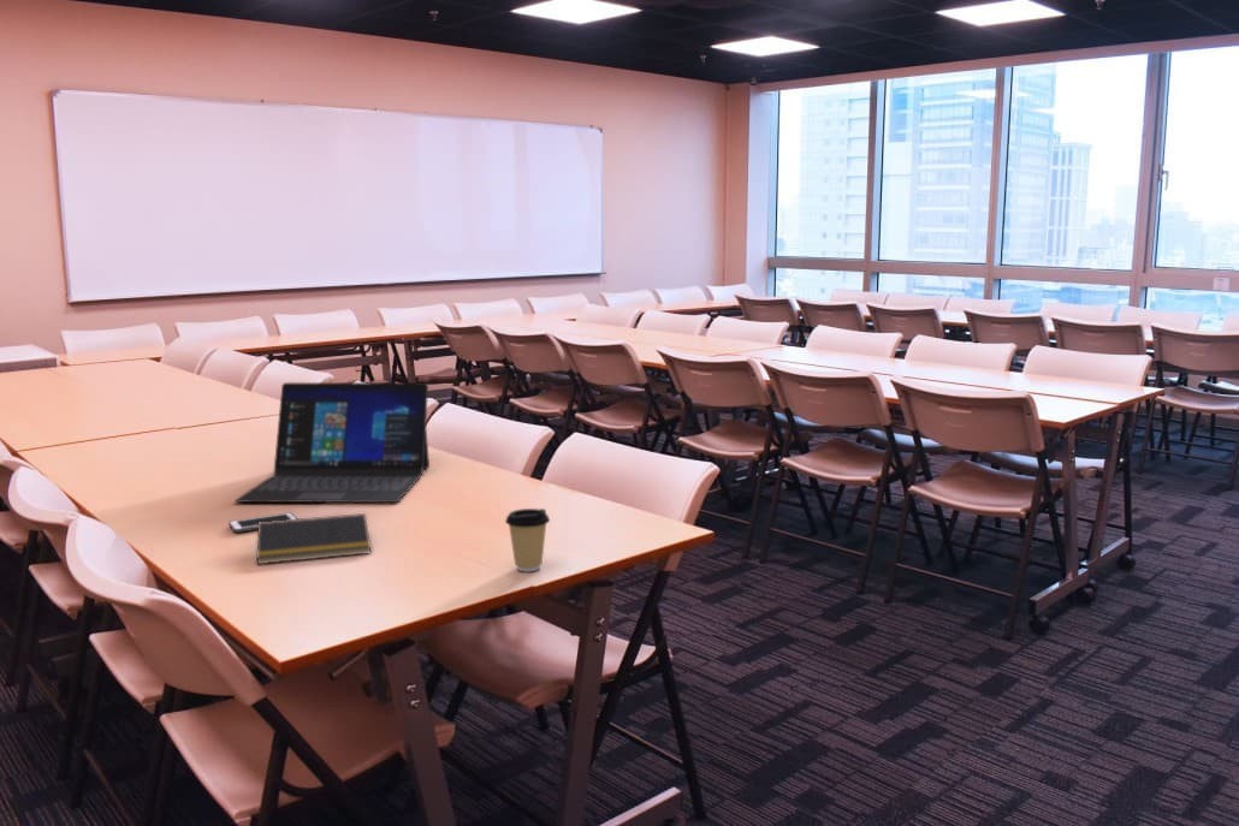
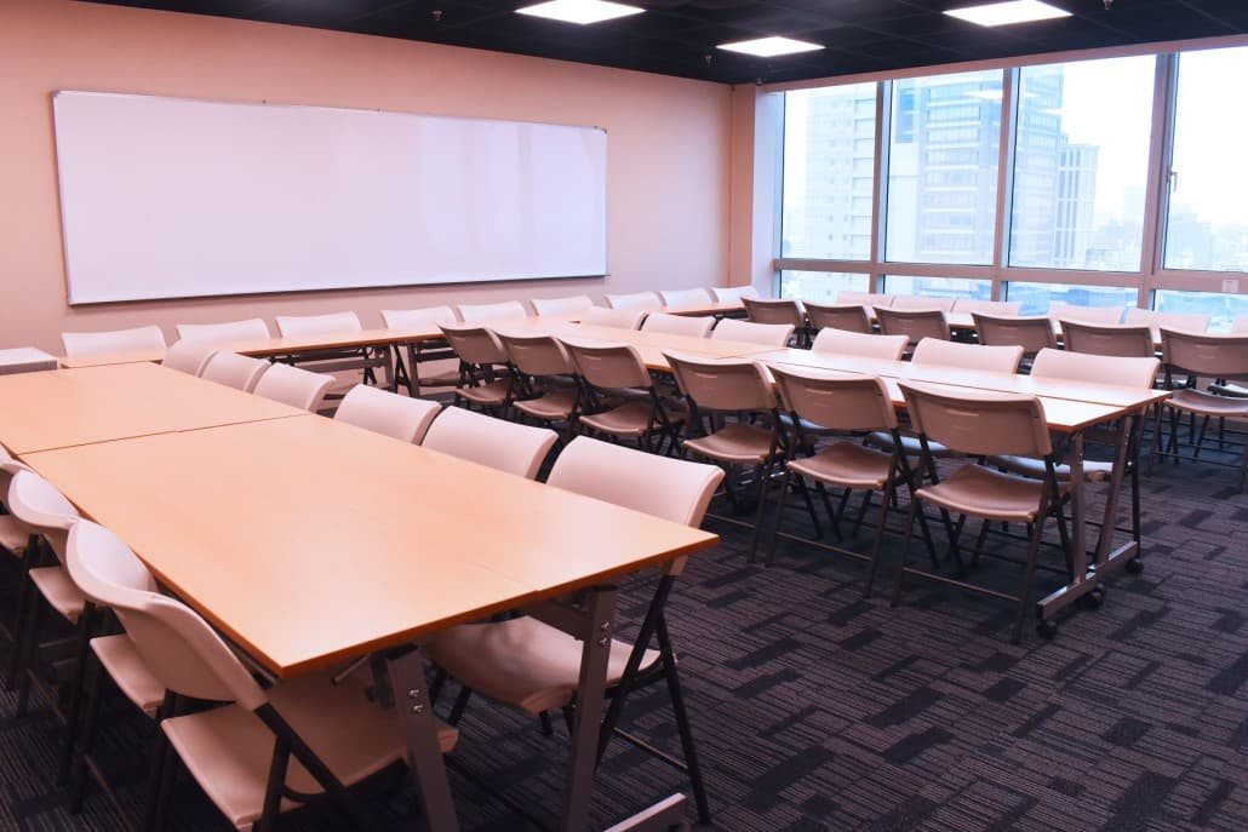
- notepad (313, 537)
- coffee cup (528, 539)
- cell phone (263, 521)
- laptop (337, 438)
